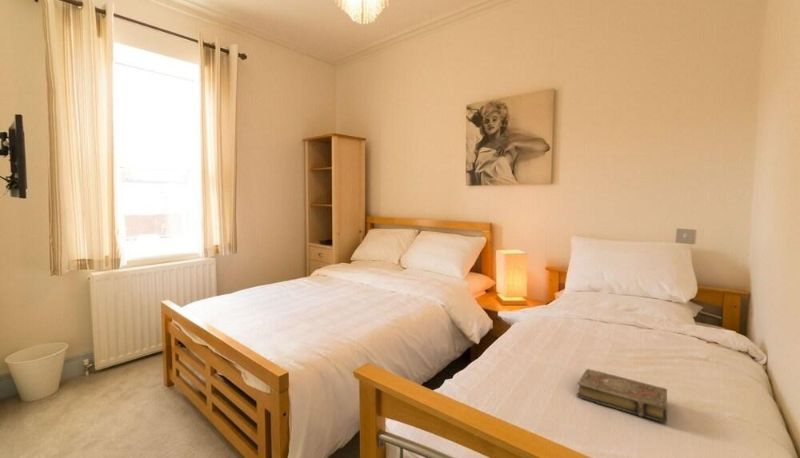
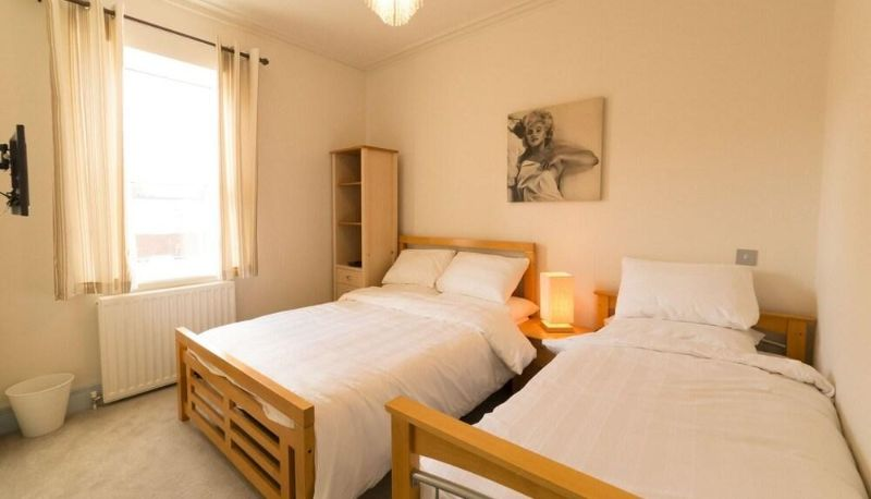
- book (621, 392)
